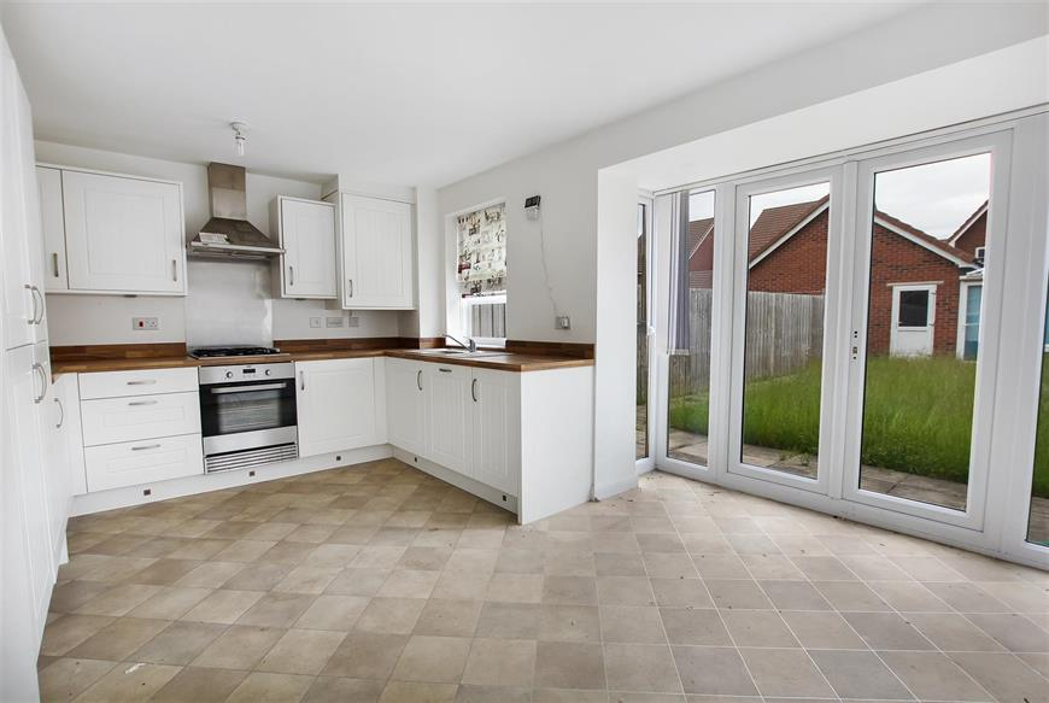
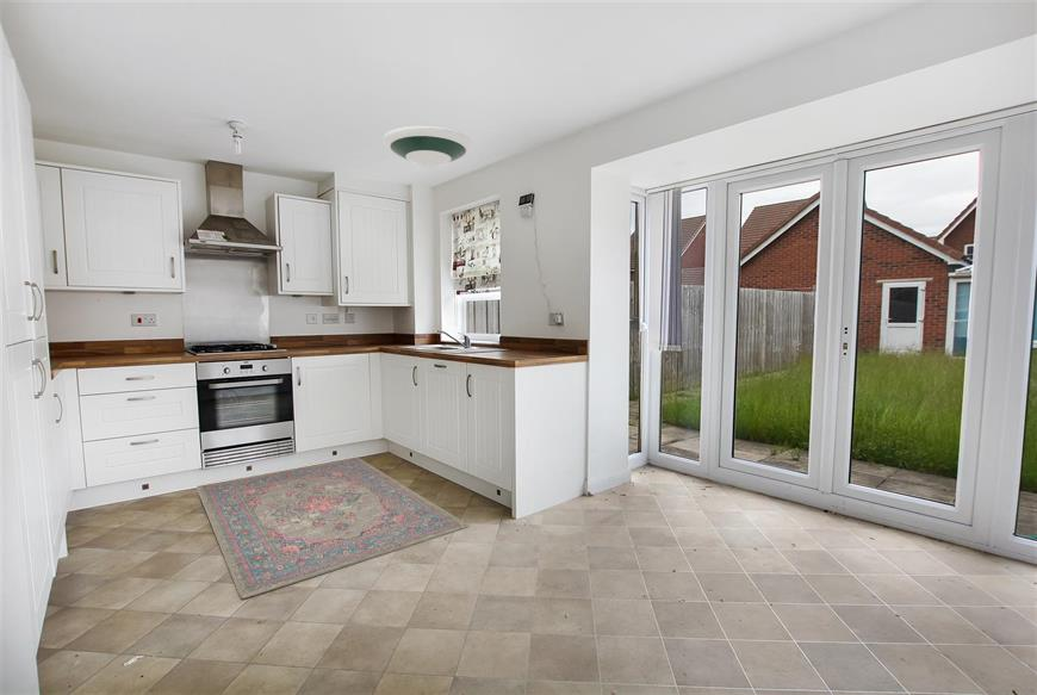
+ rug (318, 504)
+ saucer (428, 154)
